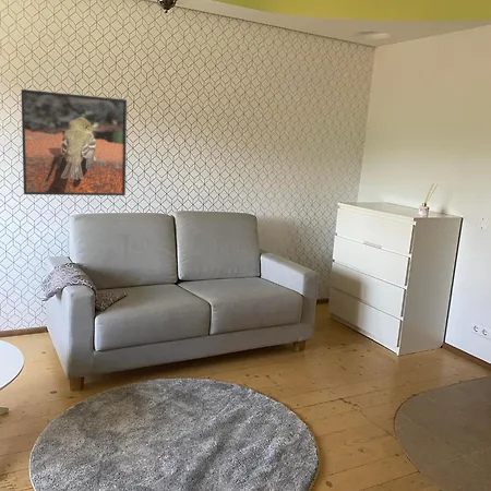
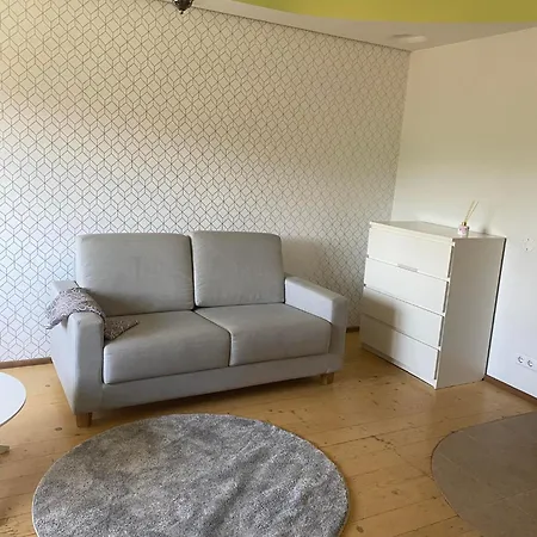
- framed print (76, 145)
